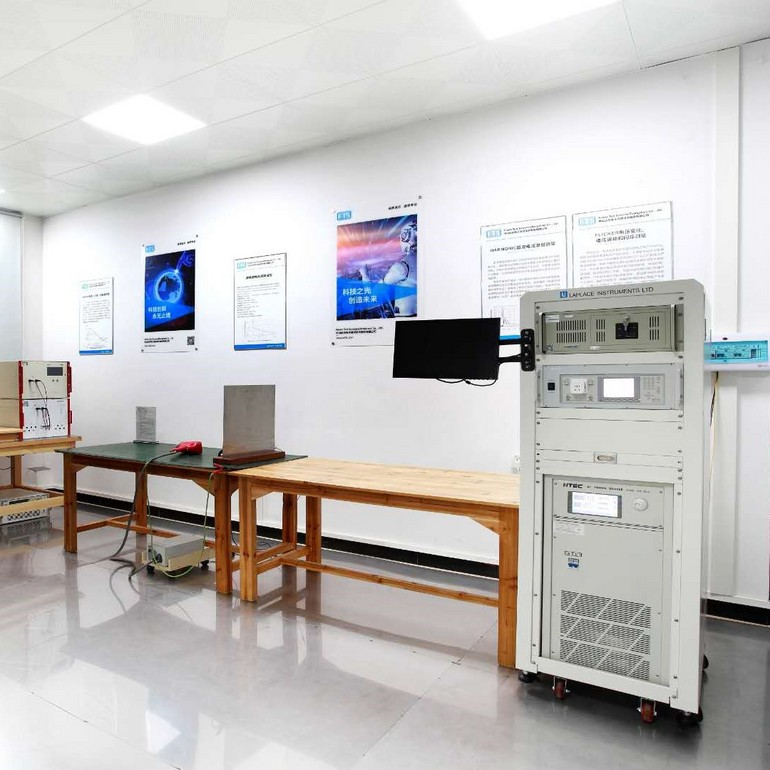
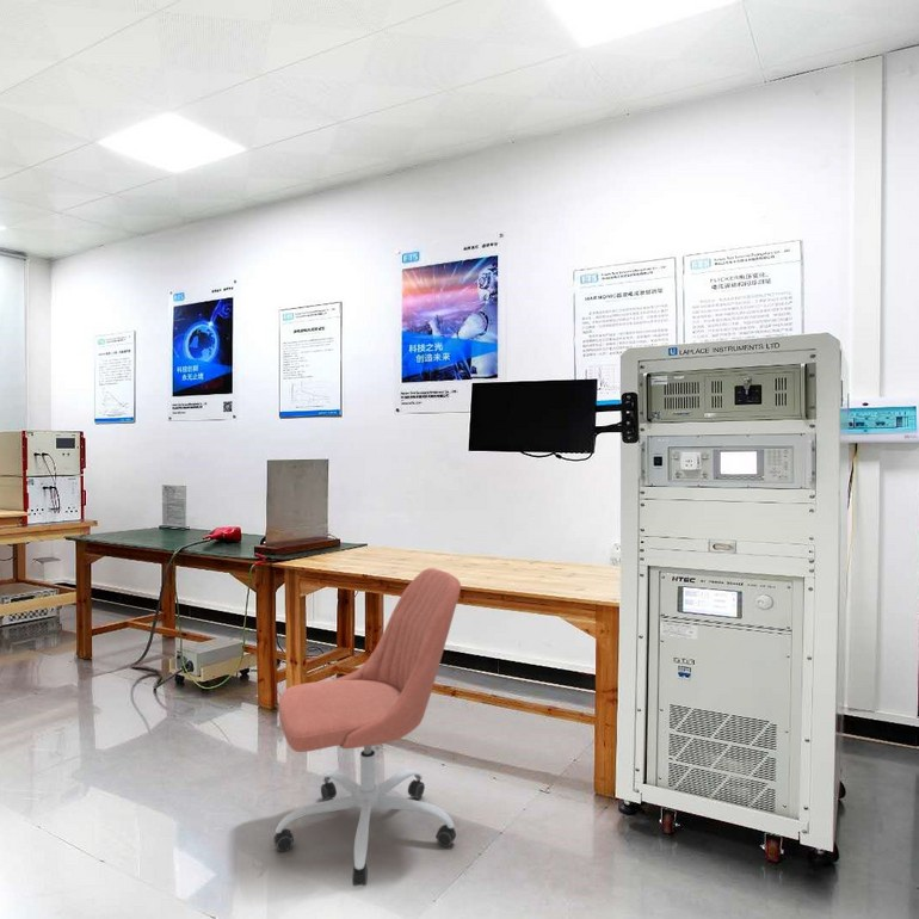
+ office chair (366, 705)
